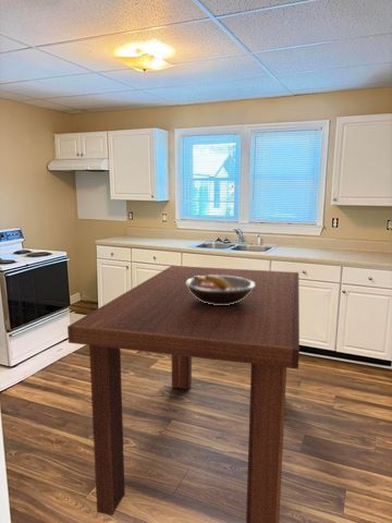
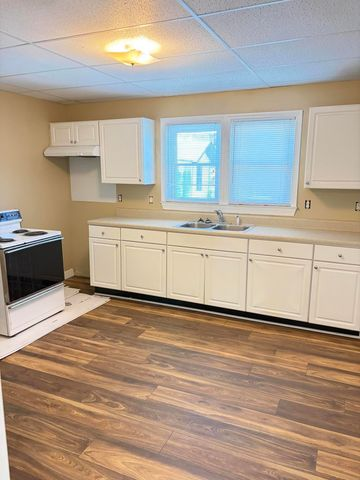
- dining table (211, 358)
- fruit bowl (219, 289)
